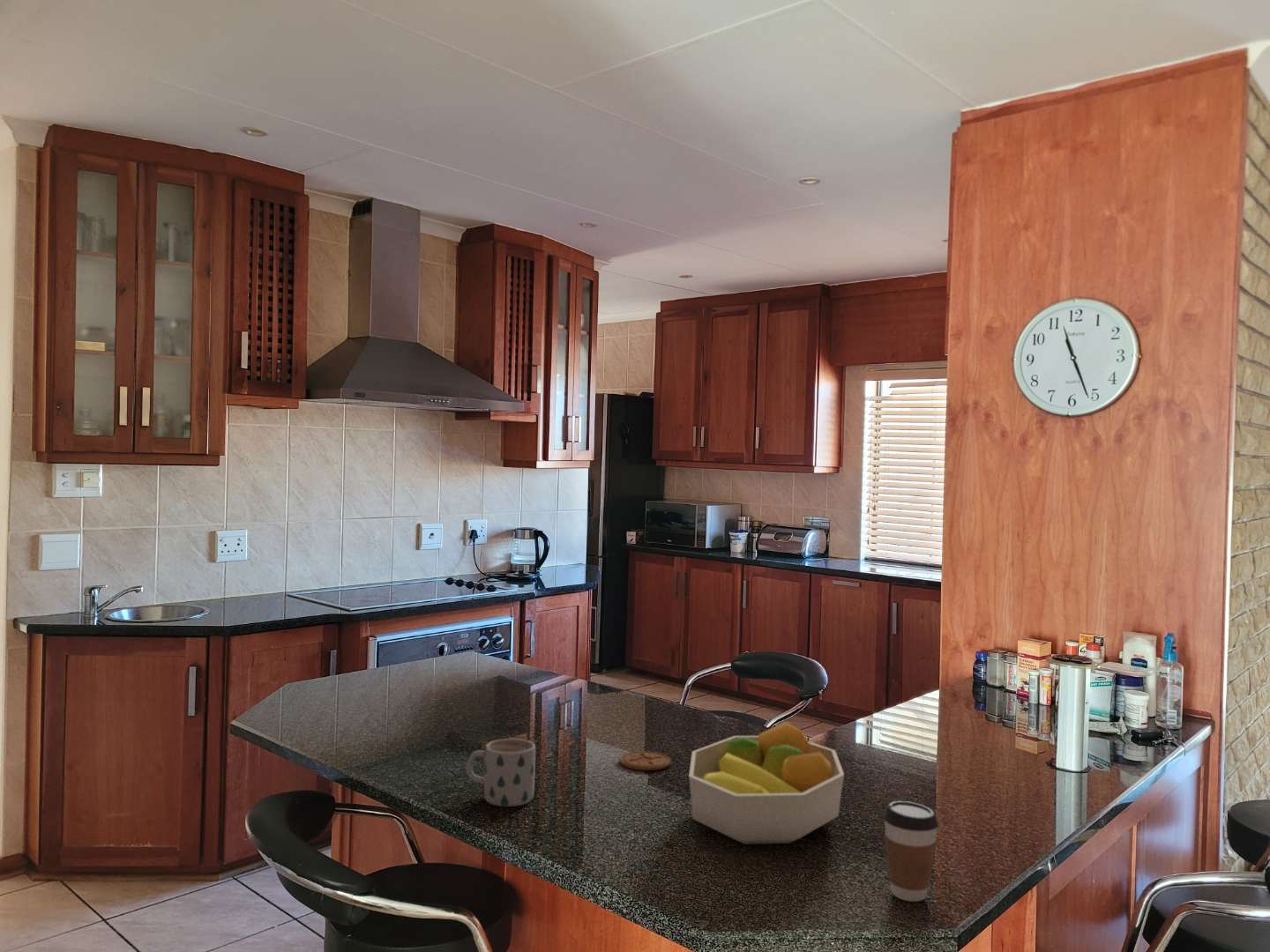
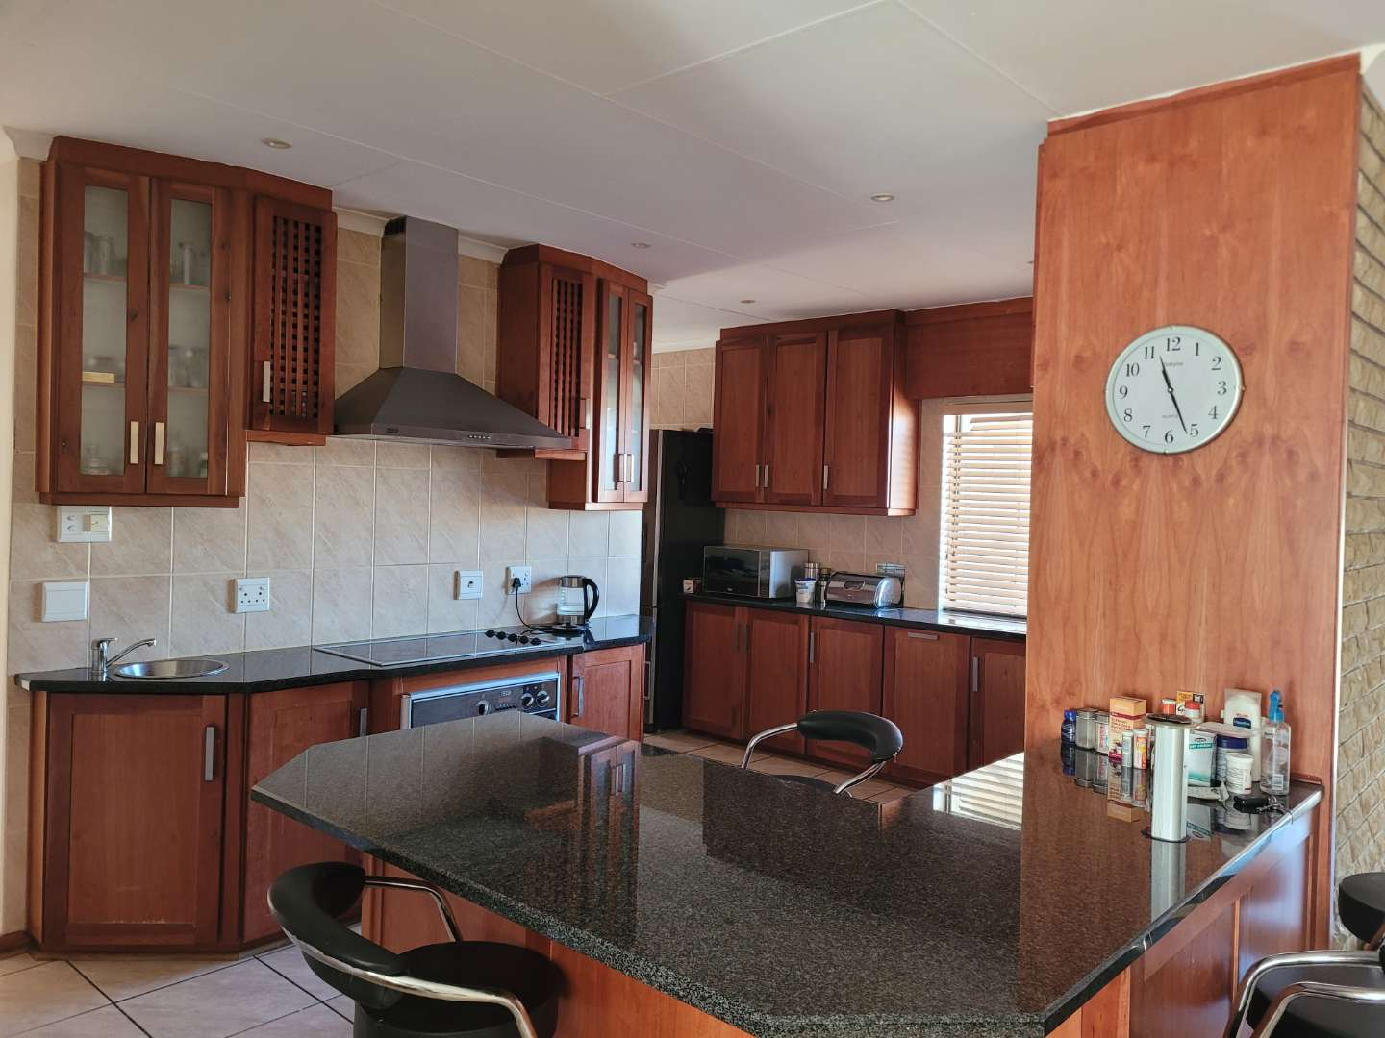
- mug (500, 770)
- coaster (645, 760)
- coffee cup (909, 851)
- fruit bowl (765, 777)
